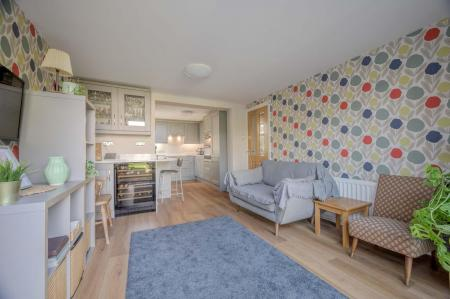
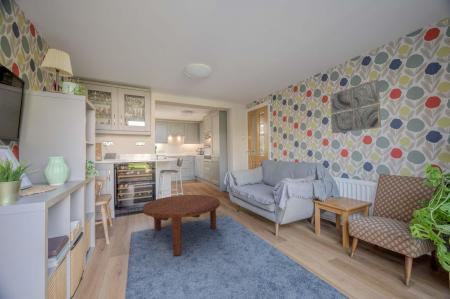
+ wall art (352, 108)
+ coffee table (181, 217)
